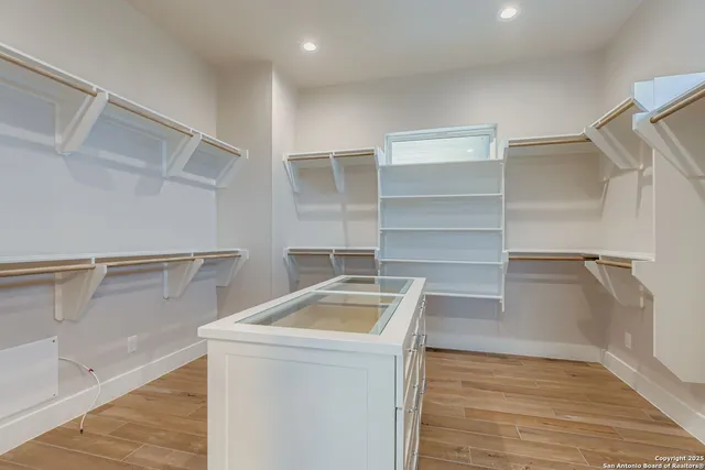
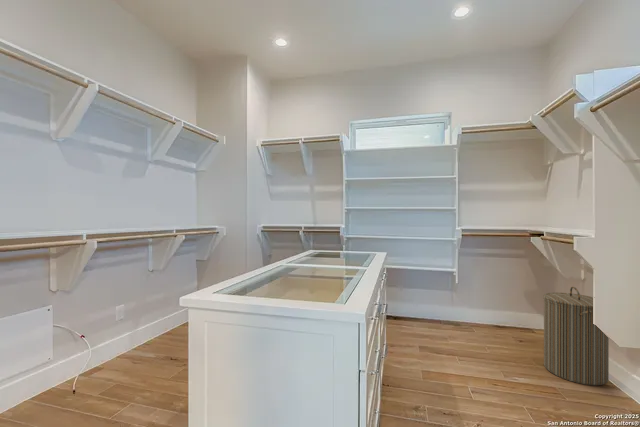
+ laundry hamper (574, 329)
